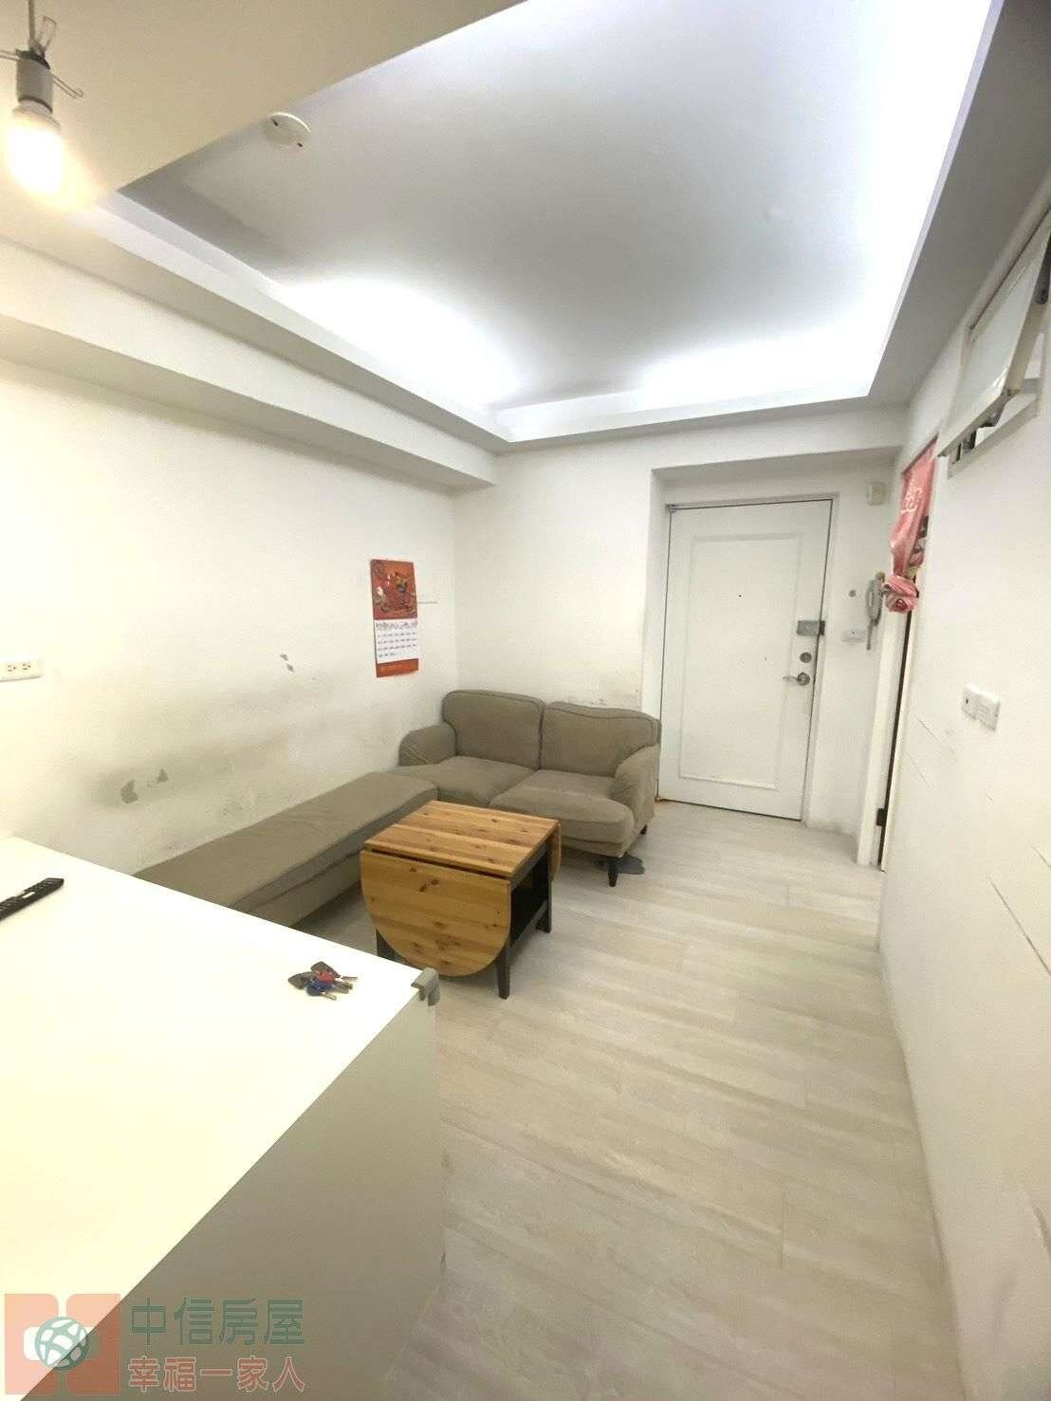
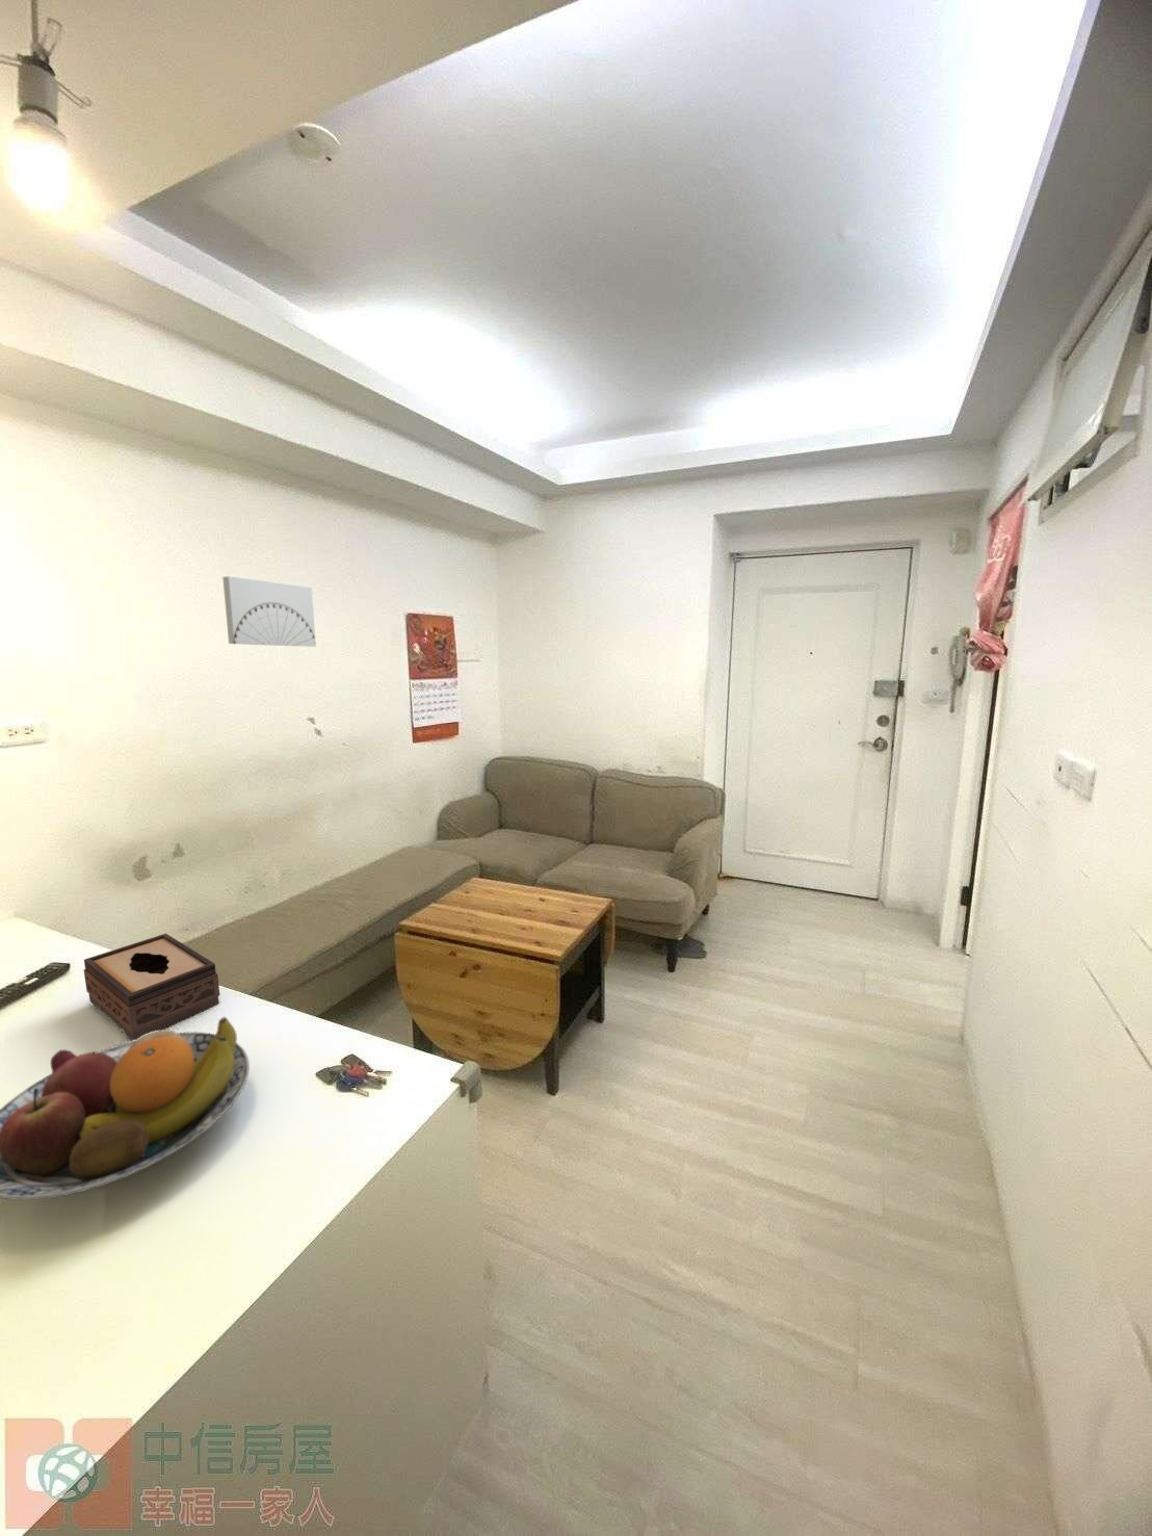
+ fruit bowl (122, 1091)
+ tissue box (151, 982)
+ wall art (272, 614)
